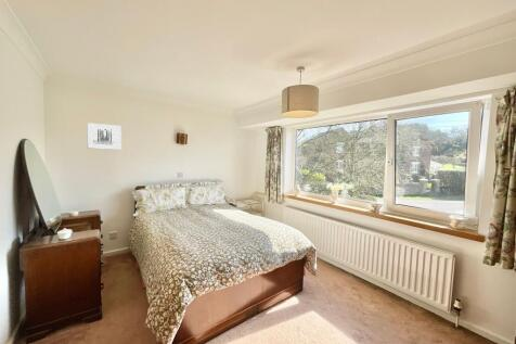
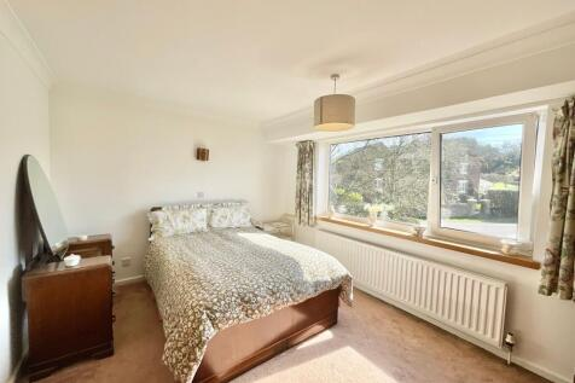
- wall art (104, 137)
